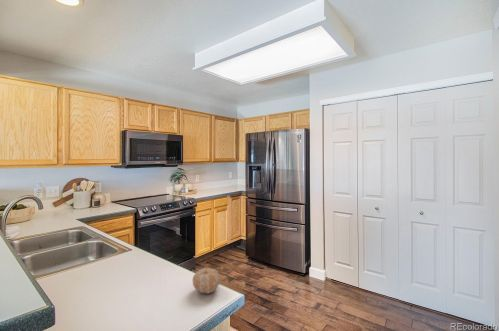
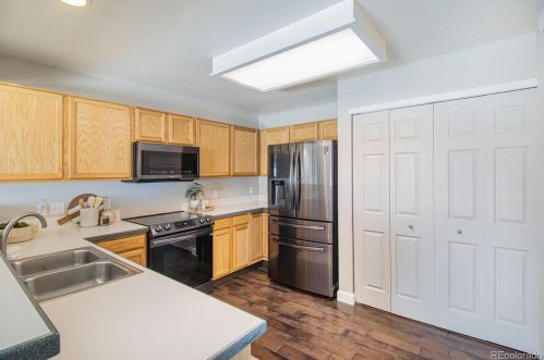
- fruit (206, 280)
